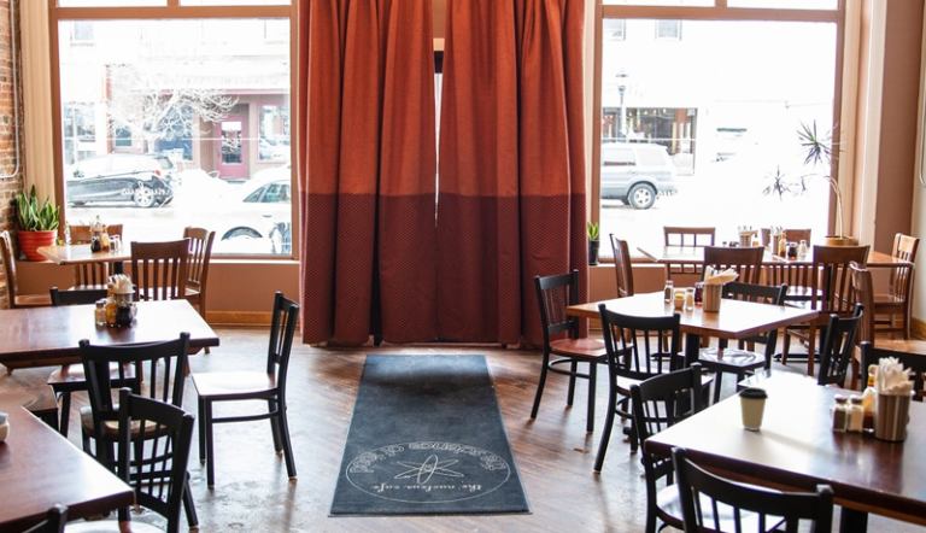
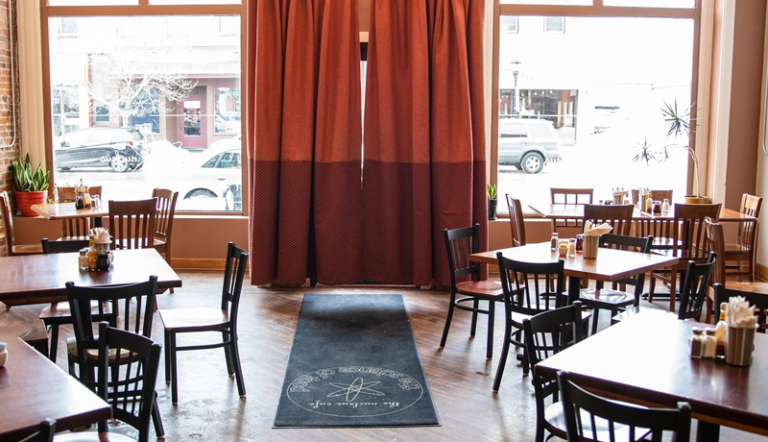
- coffee cup (752, 409)
